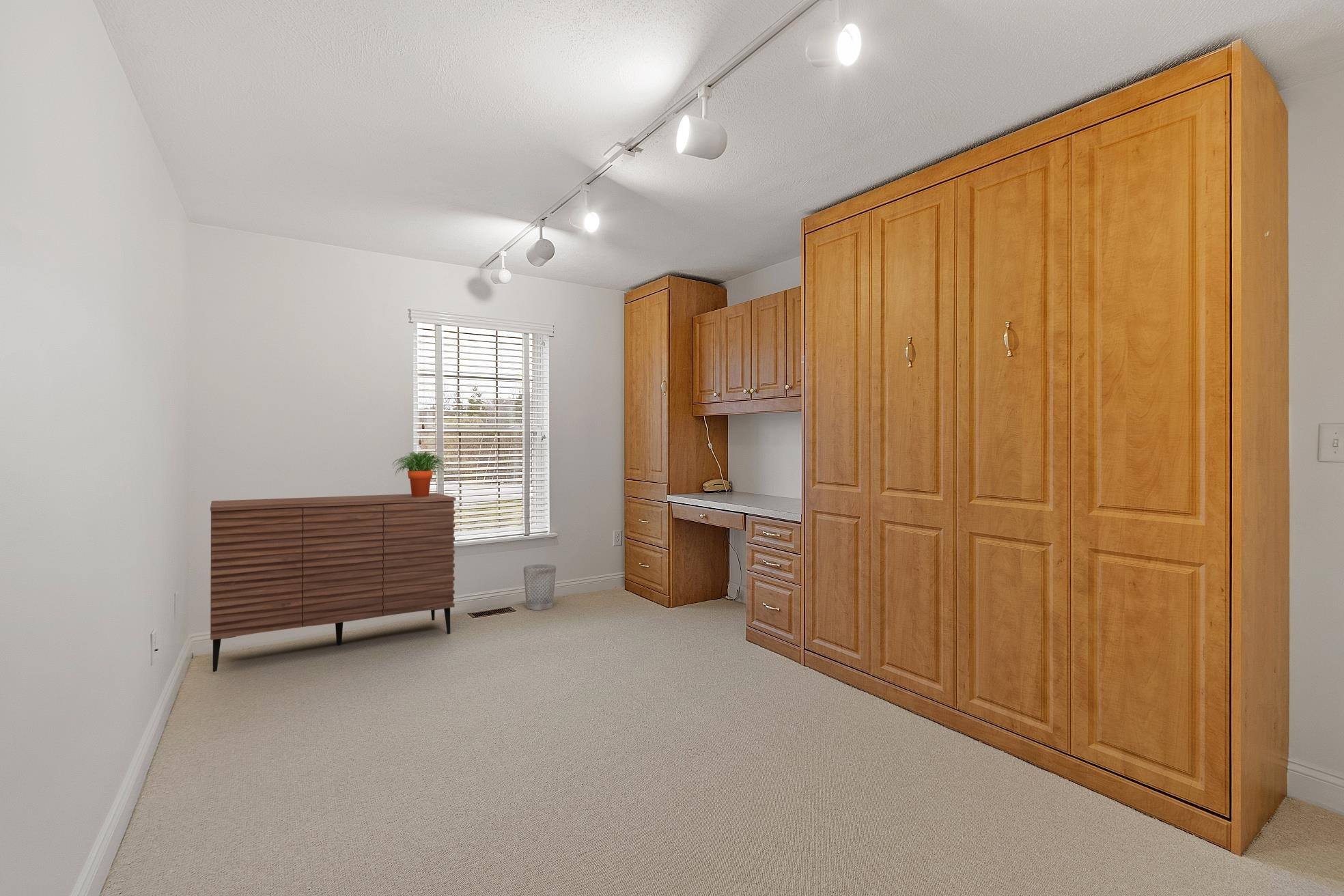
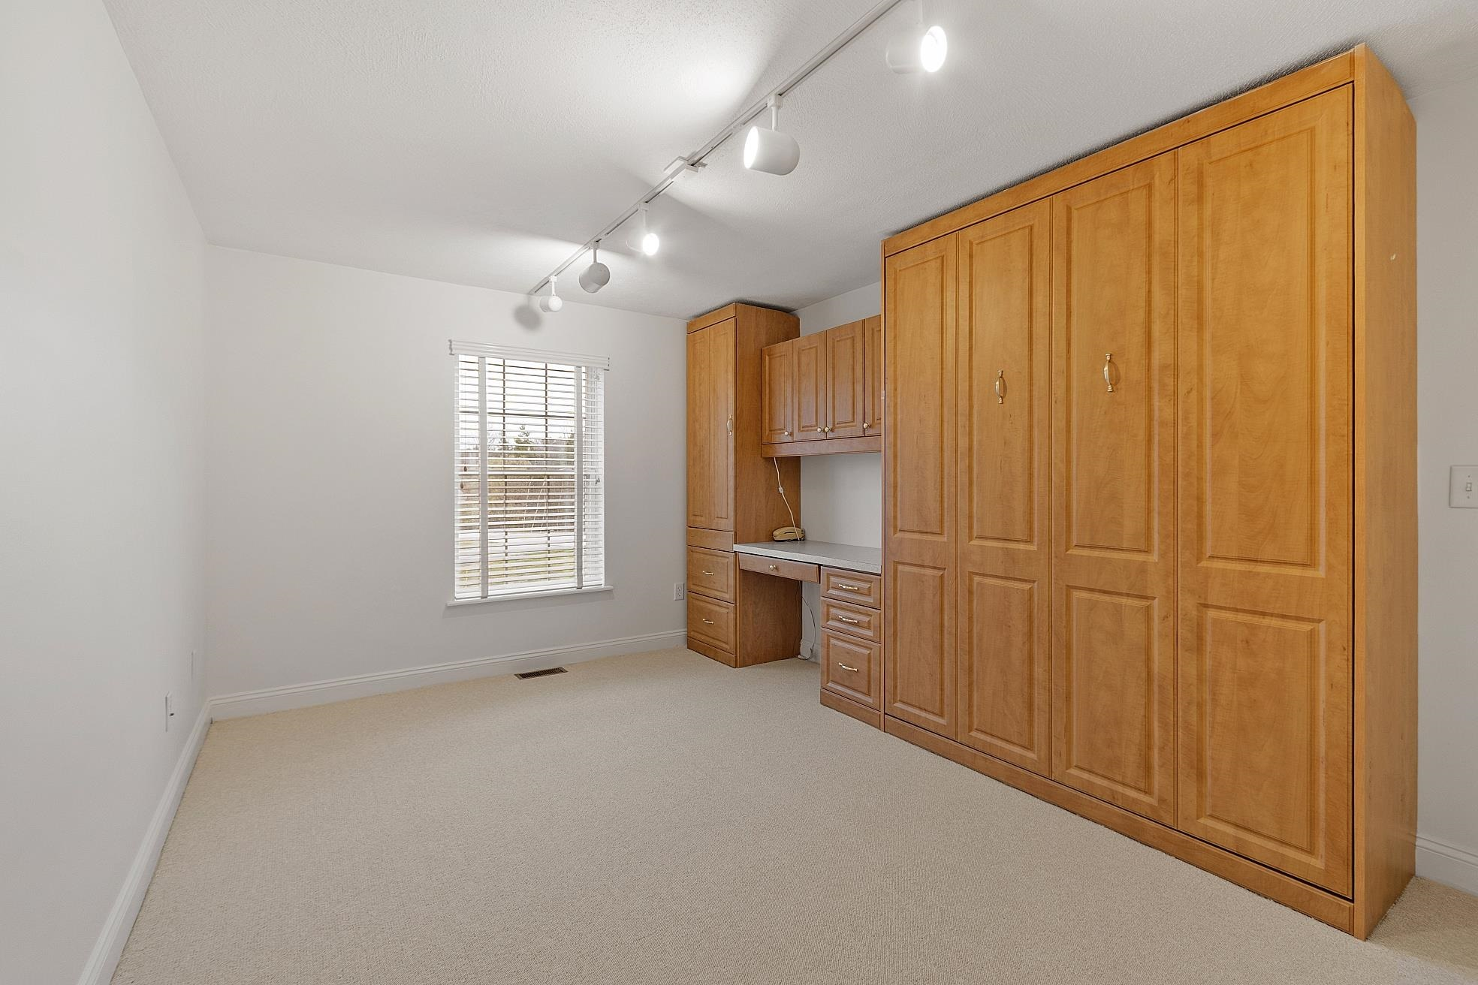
- sideboard (339, 572)
- wastebasket (540, 587)
- potted plant (421, 473)
